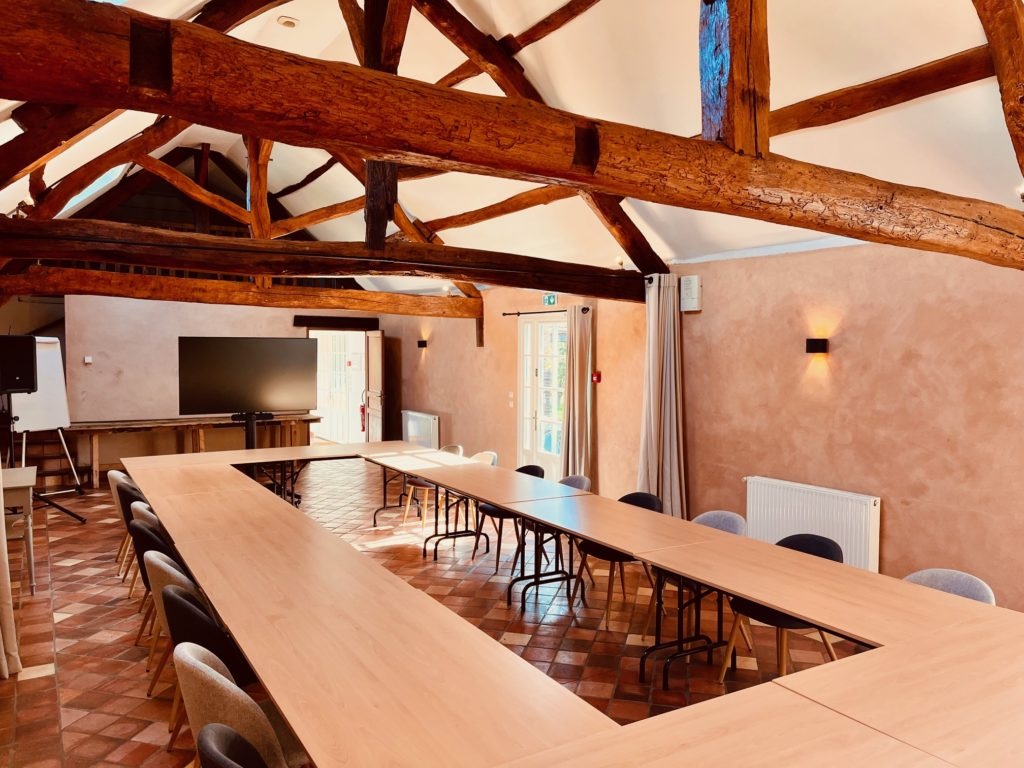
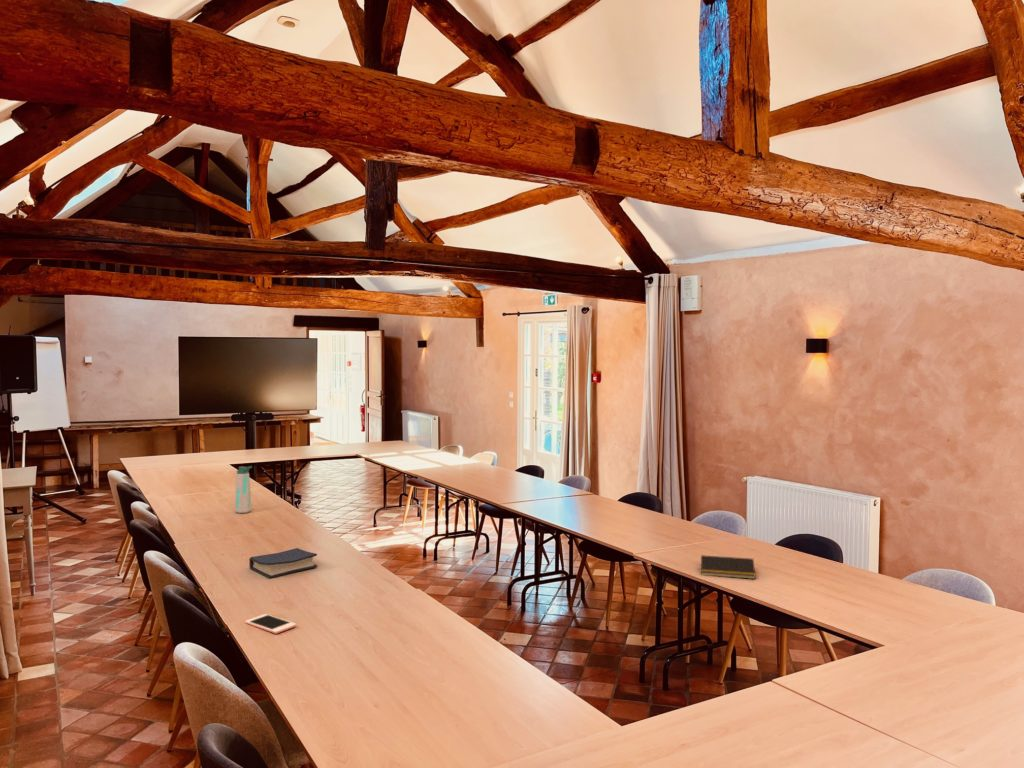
+ cell phone (270, 623)
+ hardback book (283, 560)
+ notepad (727, 566)
+ water bottle (244, 489)
